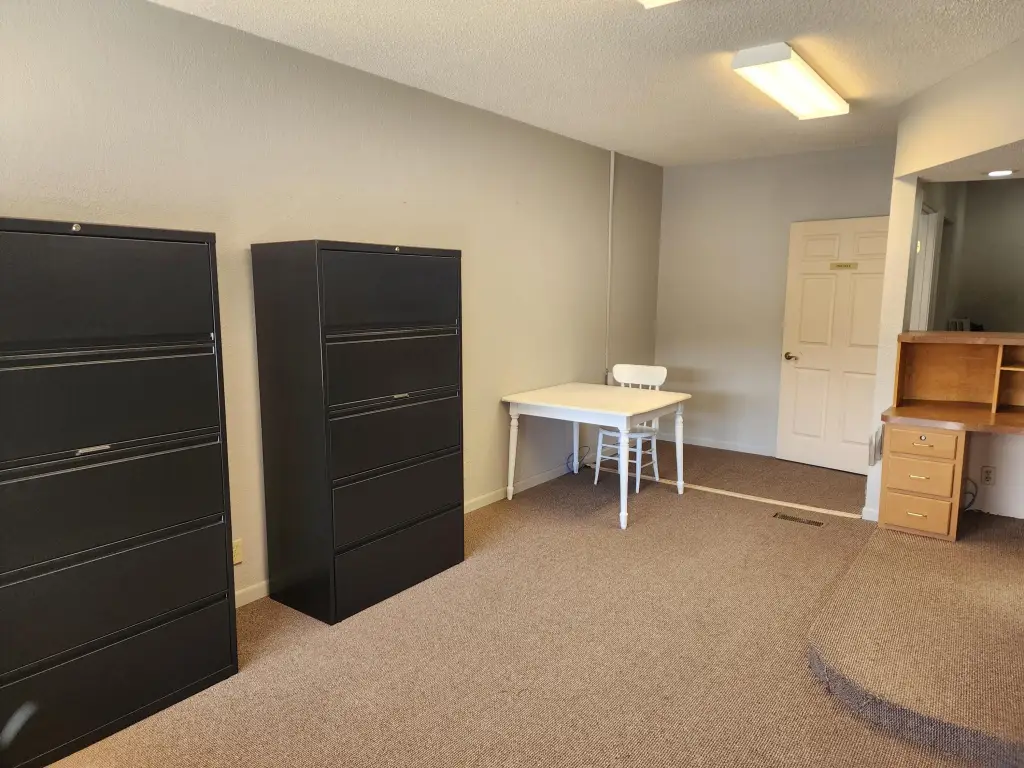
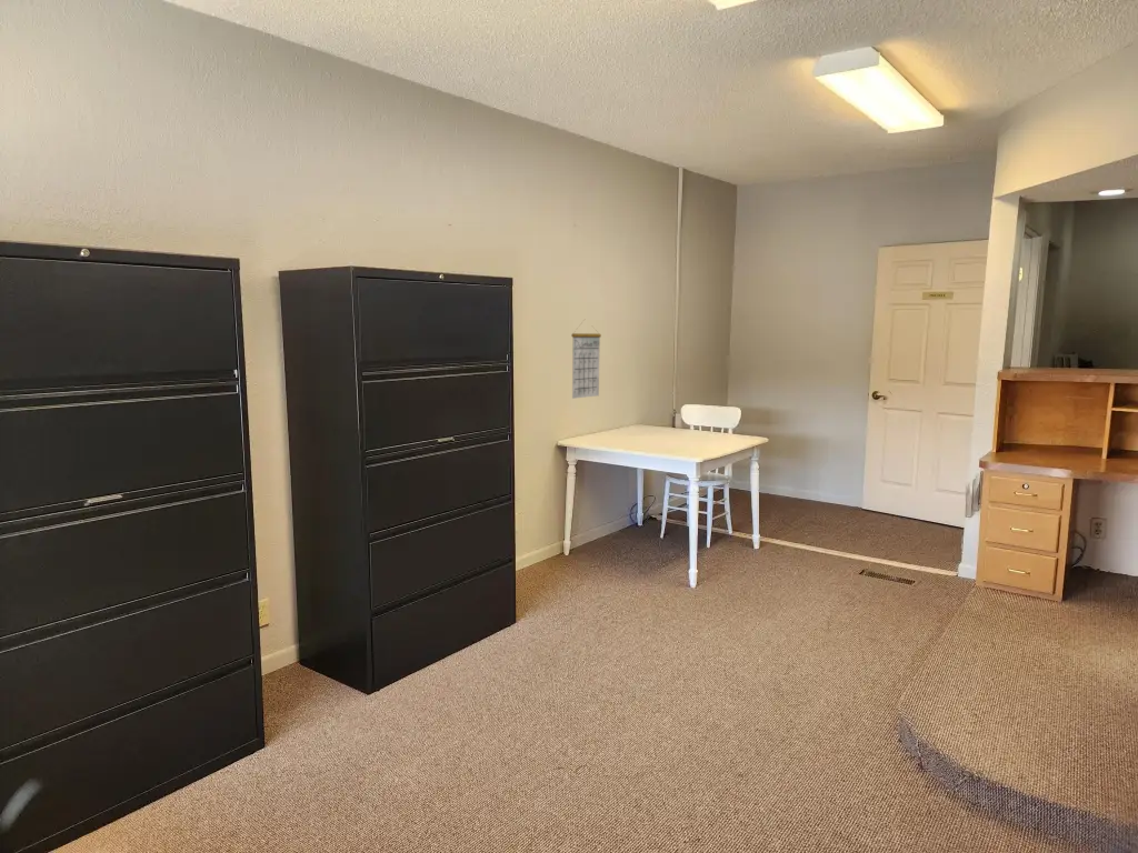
+ calendar (586, 358)
